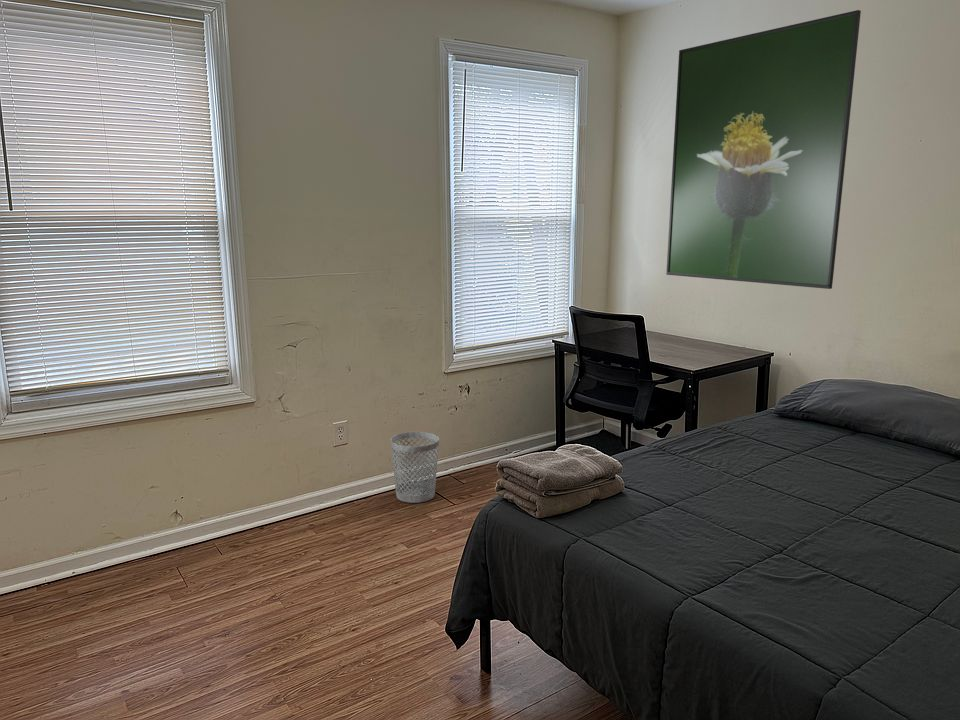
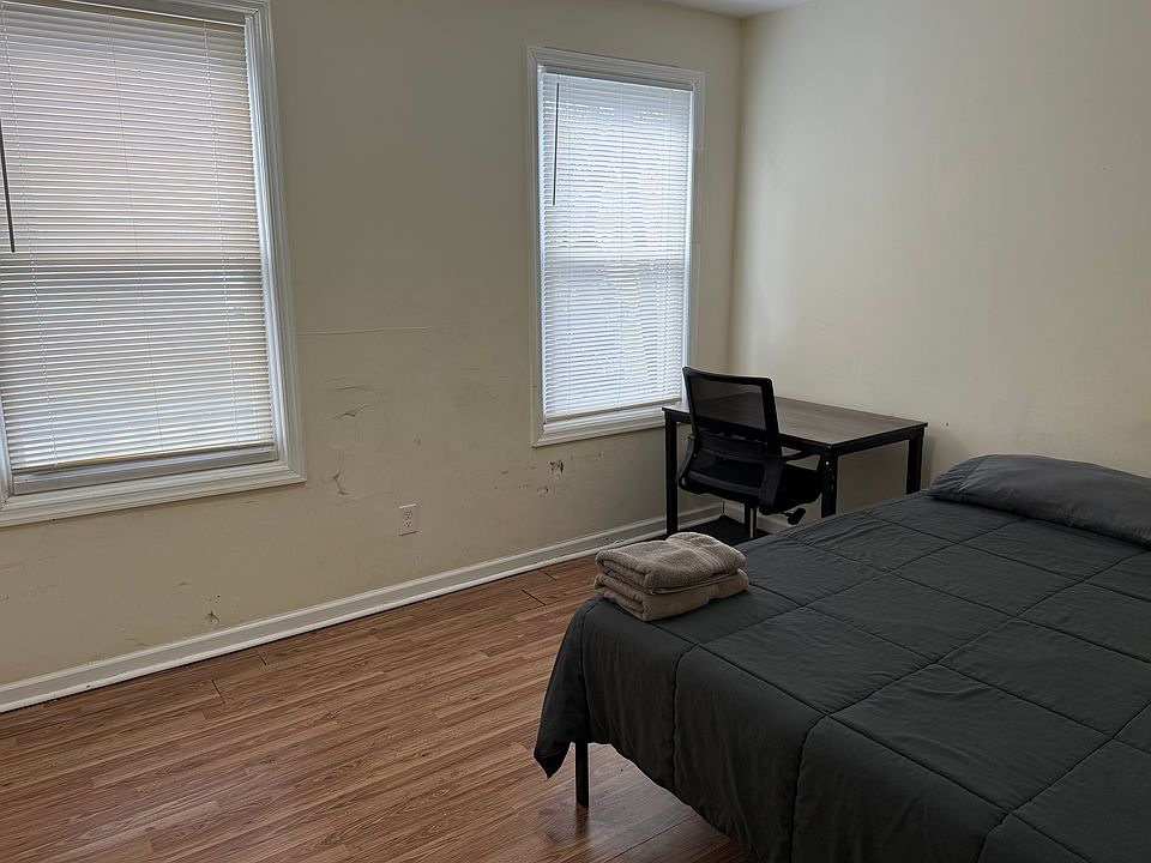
- wastebasket (414, 467)
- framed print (750, 160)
